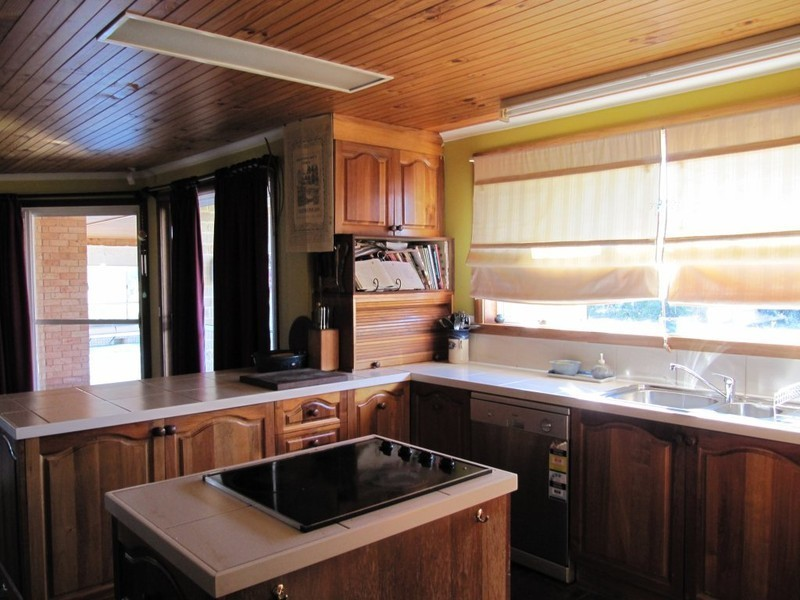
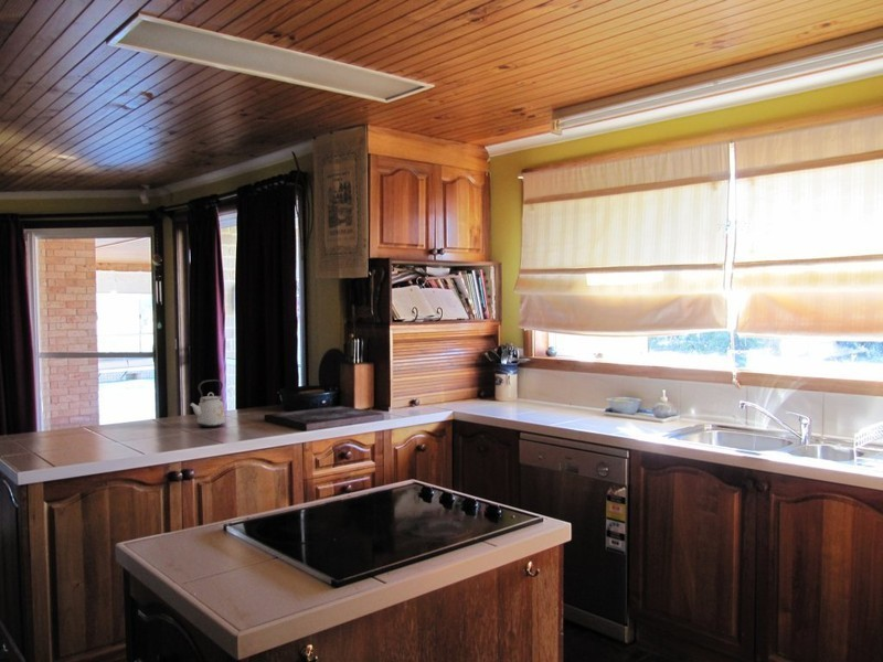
+ kettle (205, 403)
